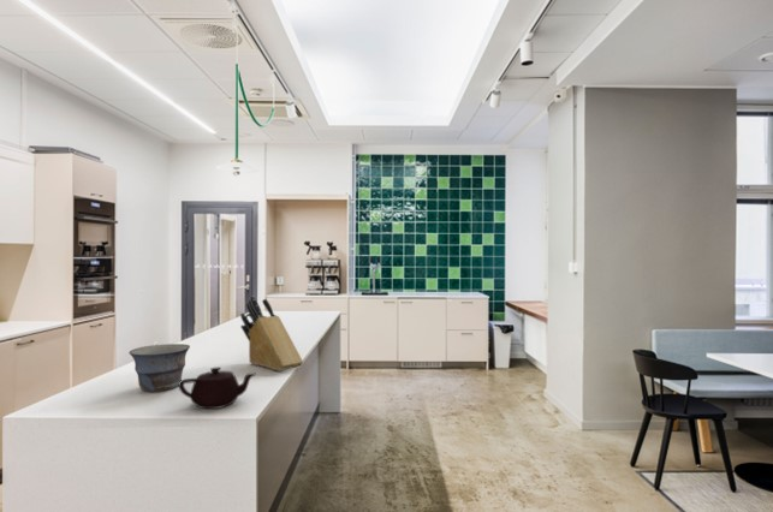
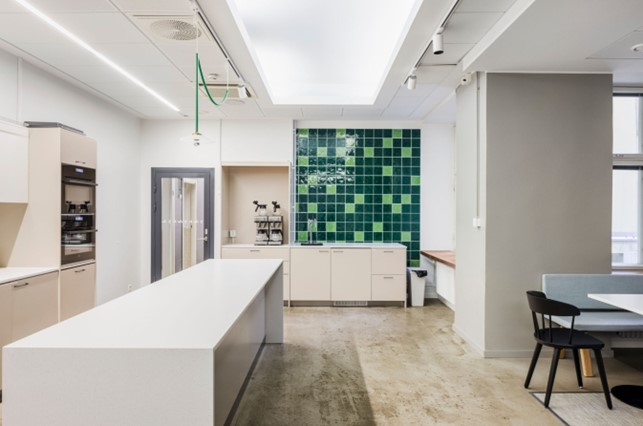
- knife block (269, 331)
- teapot (218, 386)
- bowl (160, 367)
